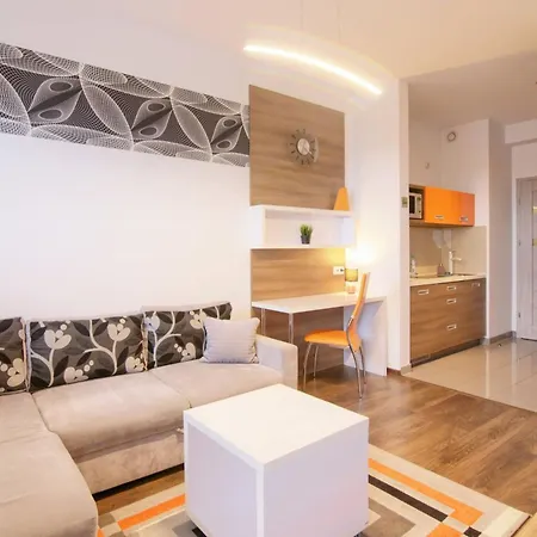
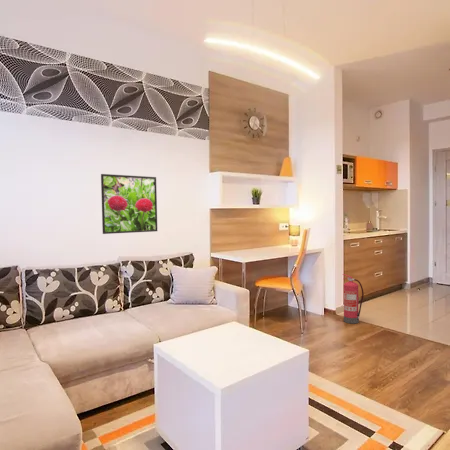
+ fire extinguisher (352, 298)
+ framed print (130, 204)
